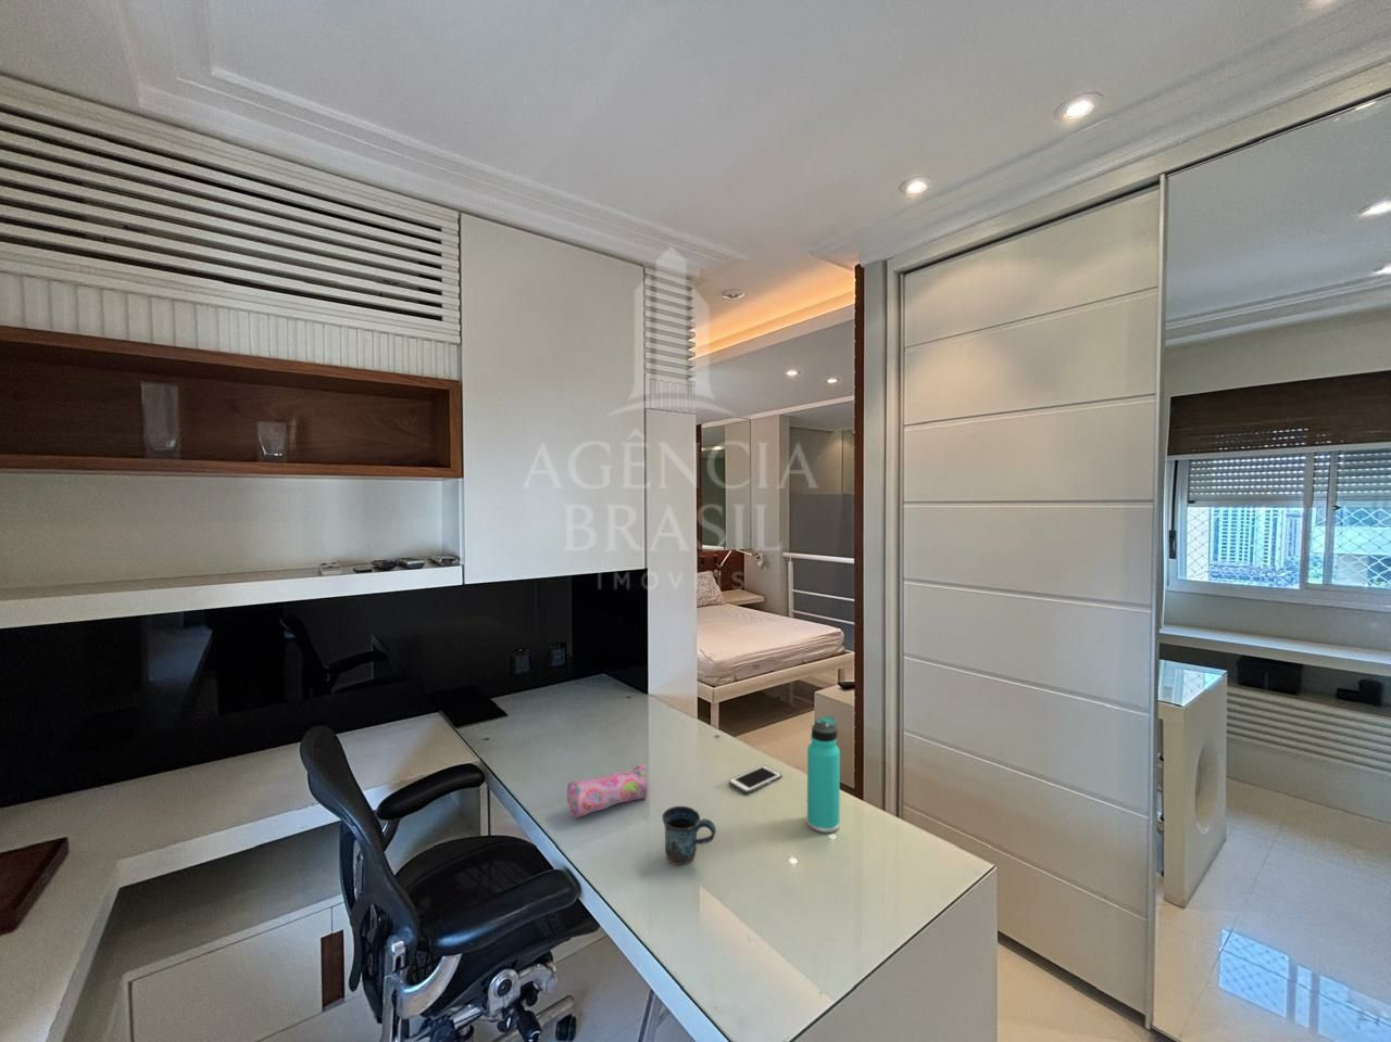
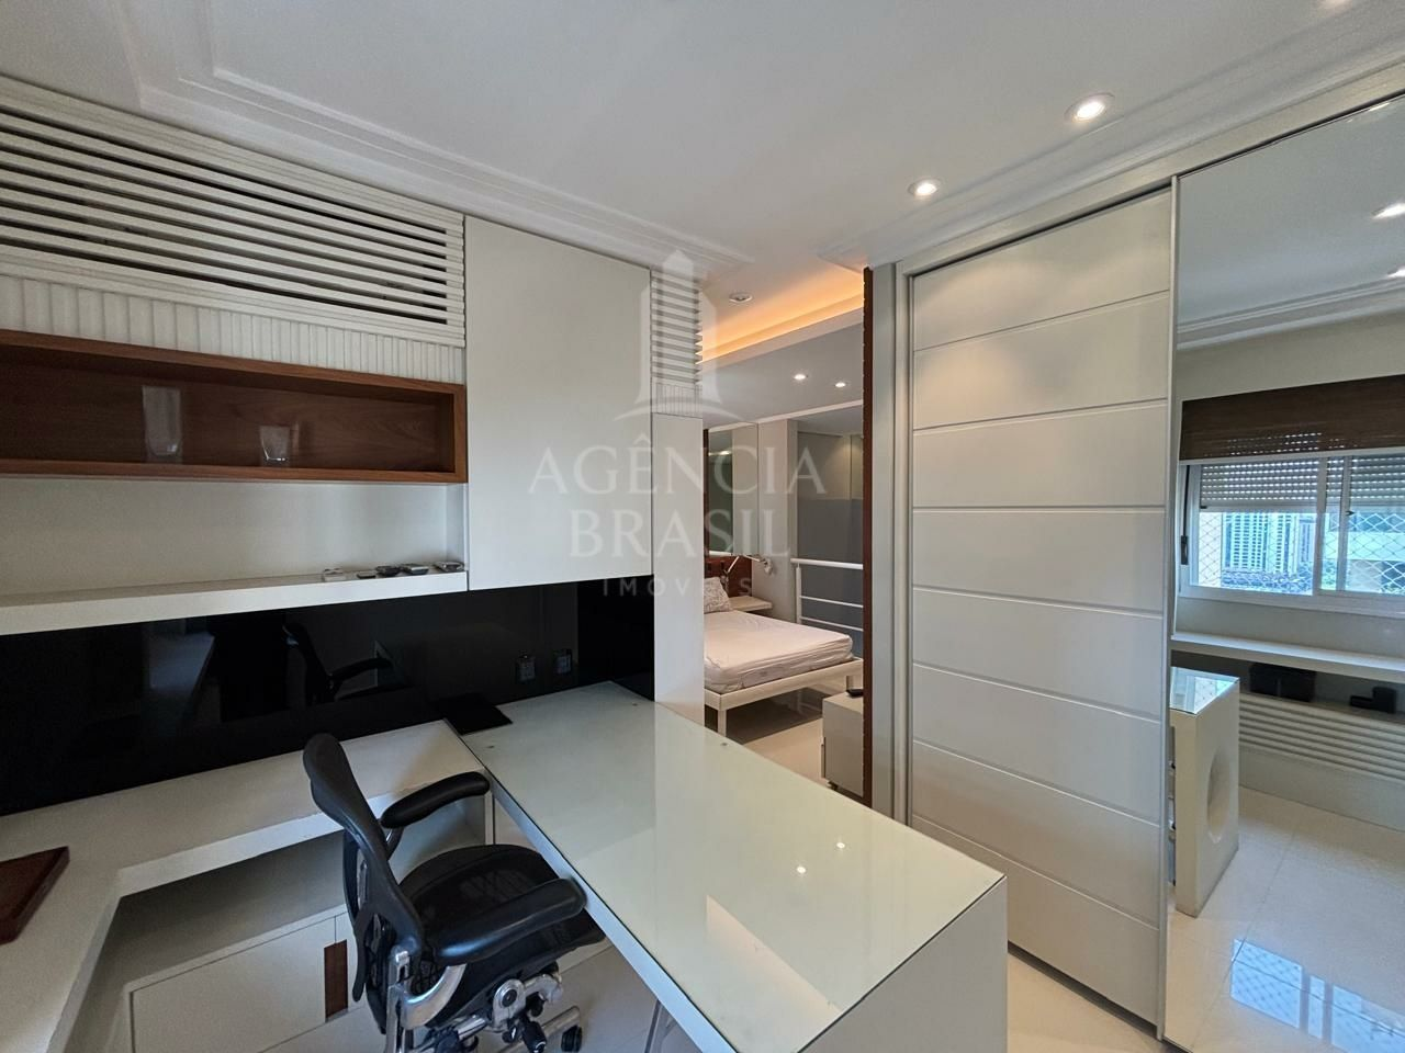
- thermos bottle (823, 771)
- pencil case (609, 789)
- cell phone (756, 778)
- mug (686, 840)
